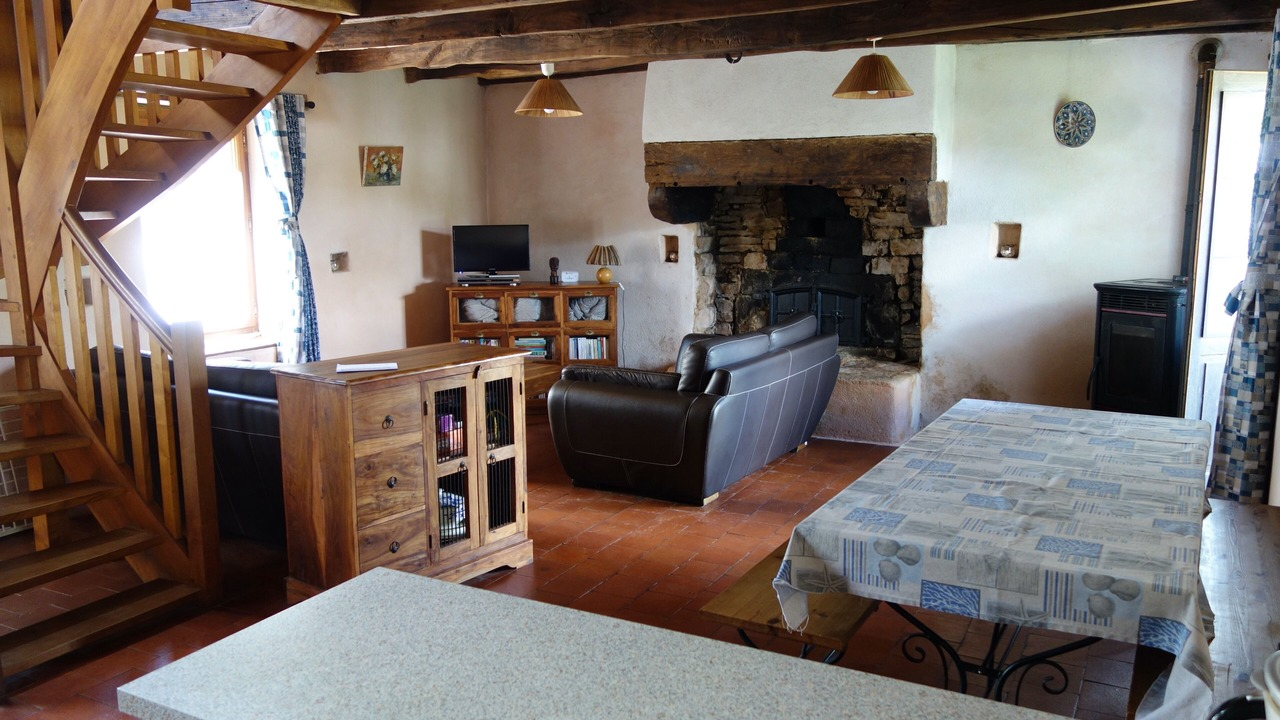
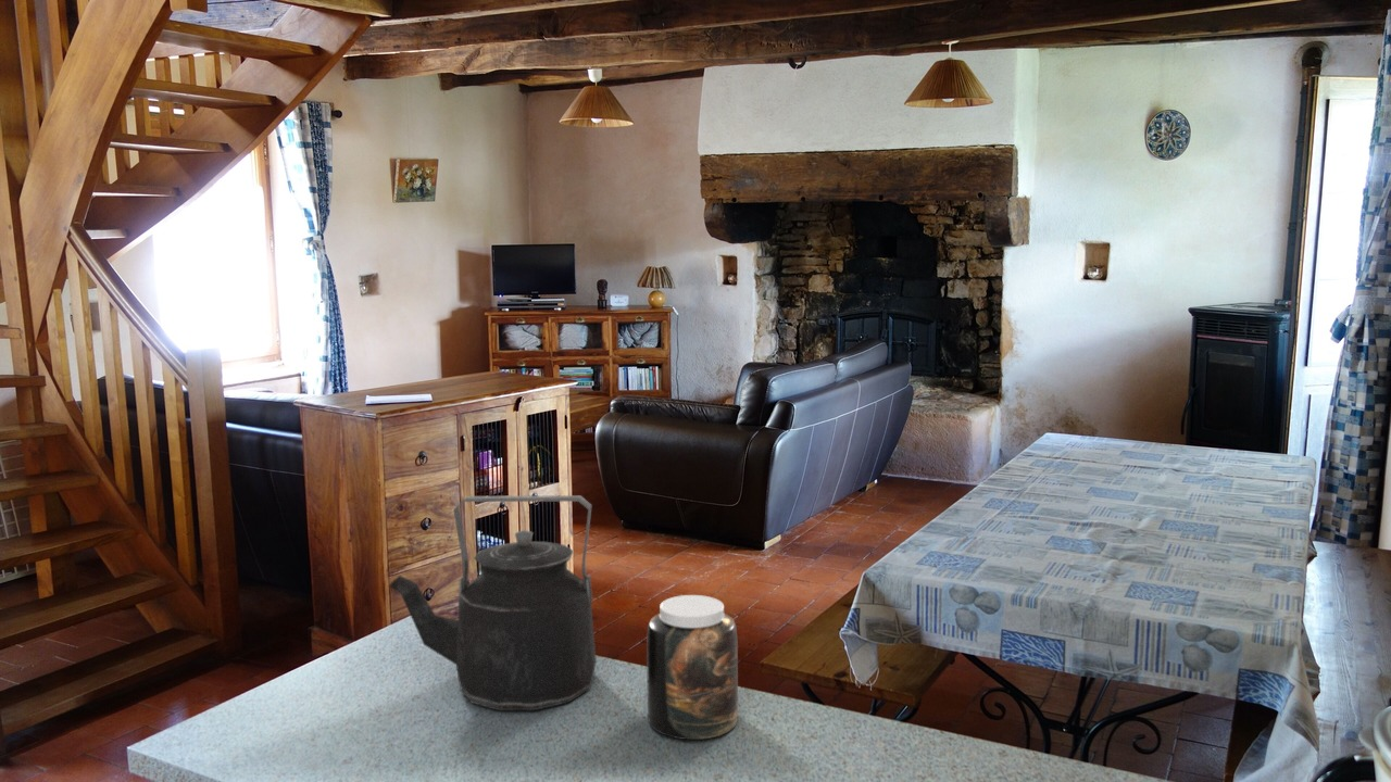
+ kettle (490, 591)
+ jar (692, 663)
